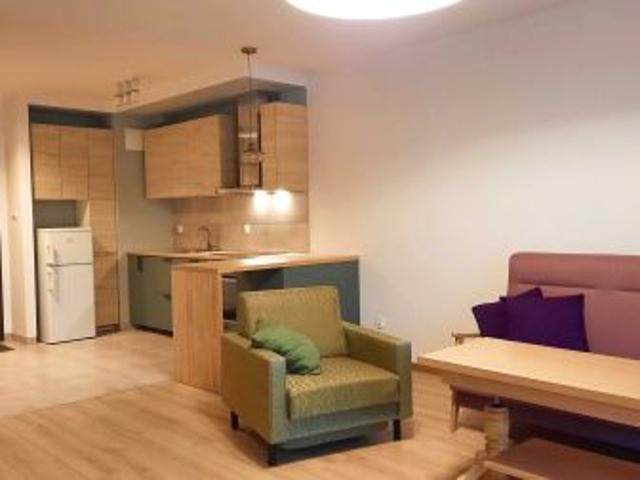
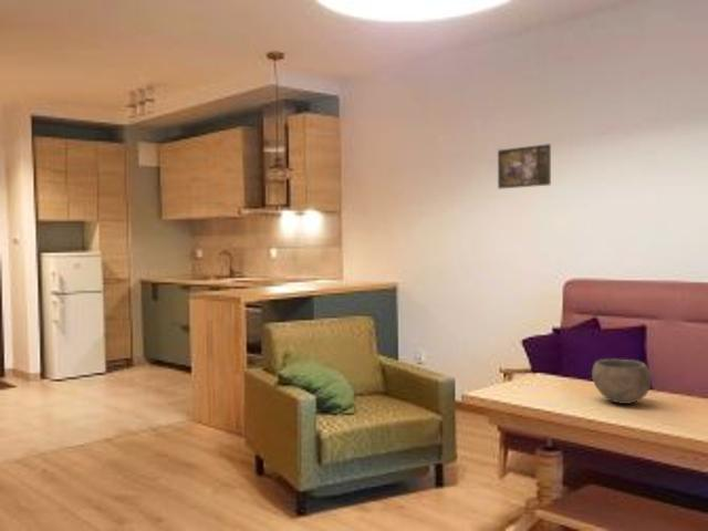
+ bowl (621, 382)
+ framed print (523, 167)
